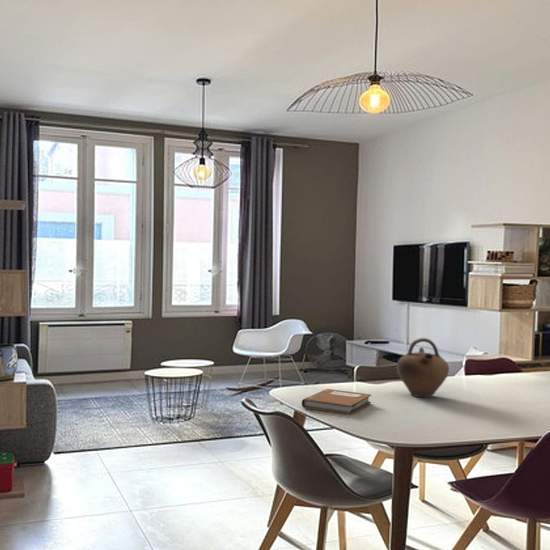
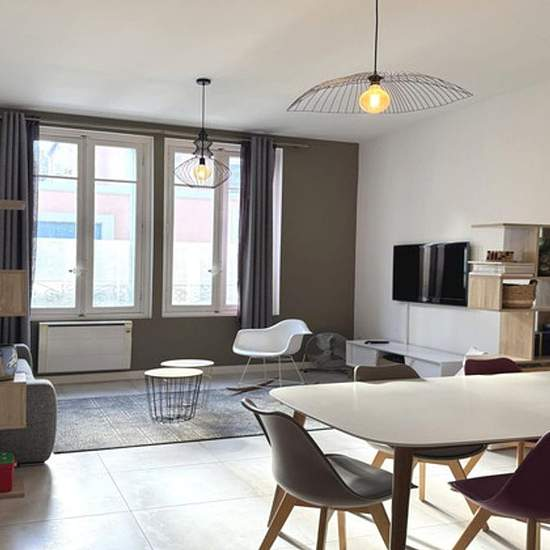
- jug (422, 366)
- notebook (337, 400)
